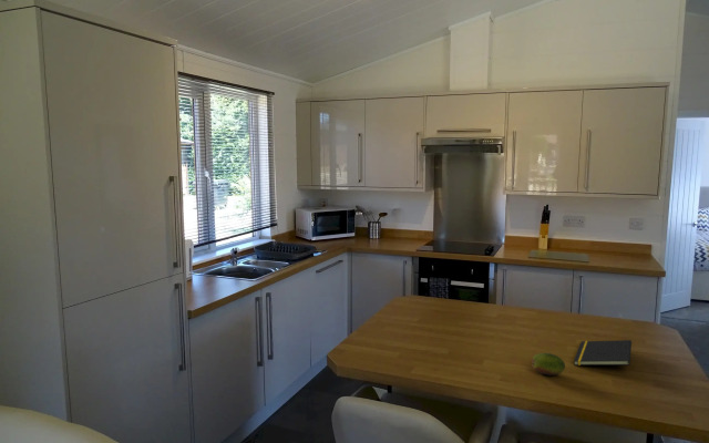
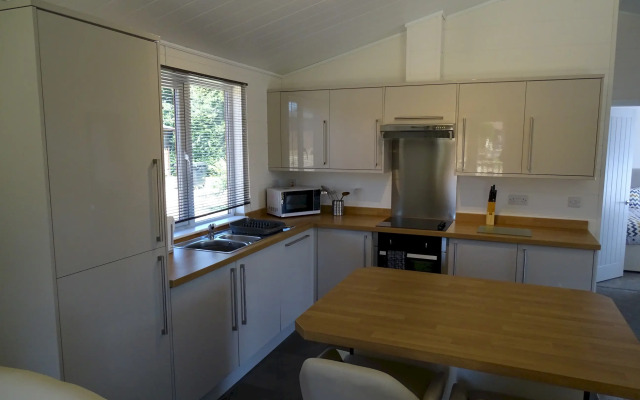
- fruit (547, 363)
- notepad (603, 352)
